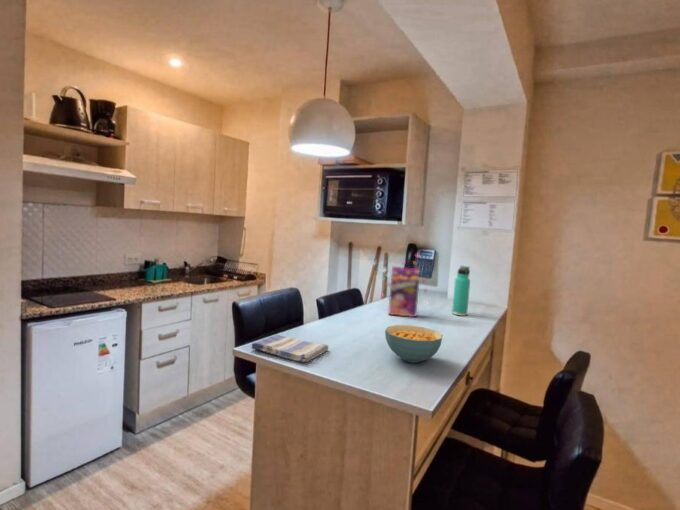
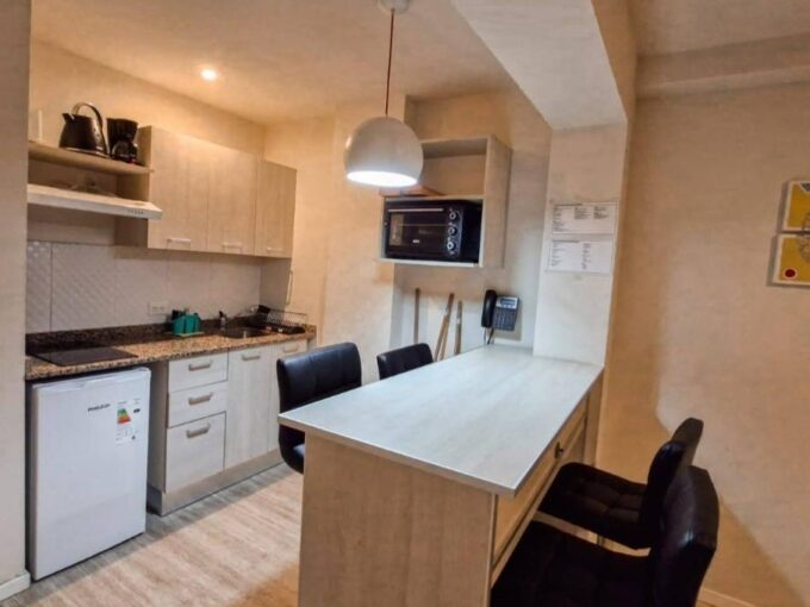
- cereal box (406, 284)
- dish towel (290, 346)
- cereal bowl (412, 346)
- thermos bottle (461, 290)
